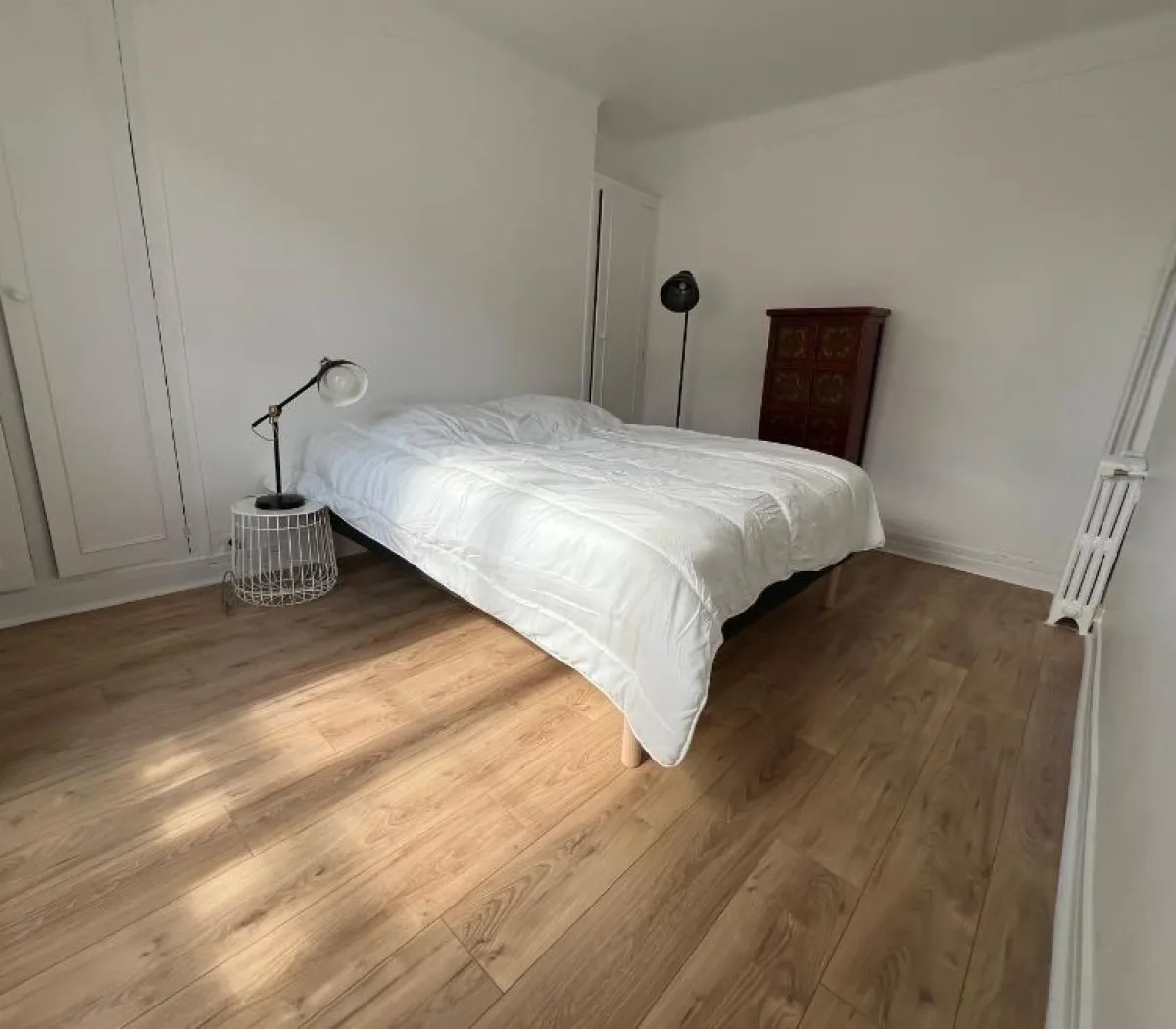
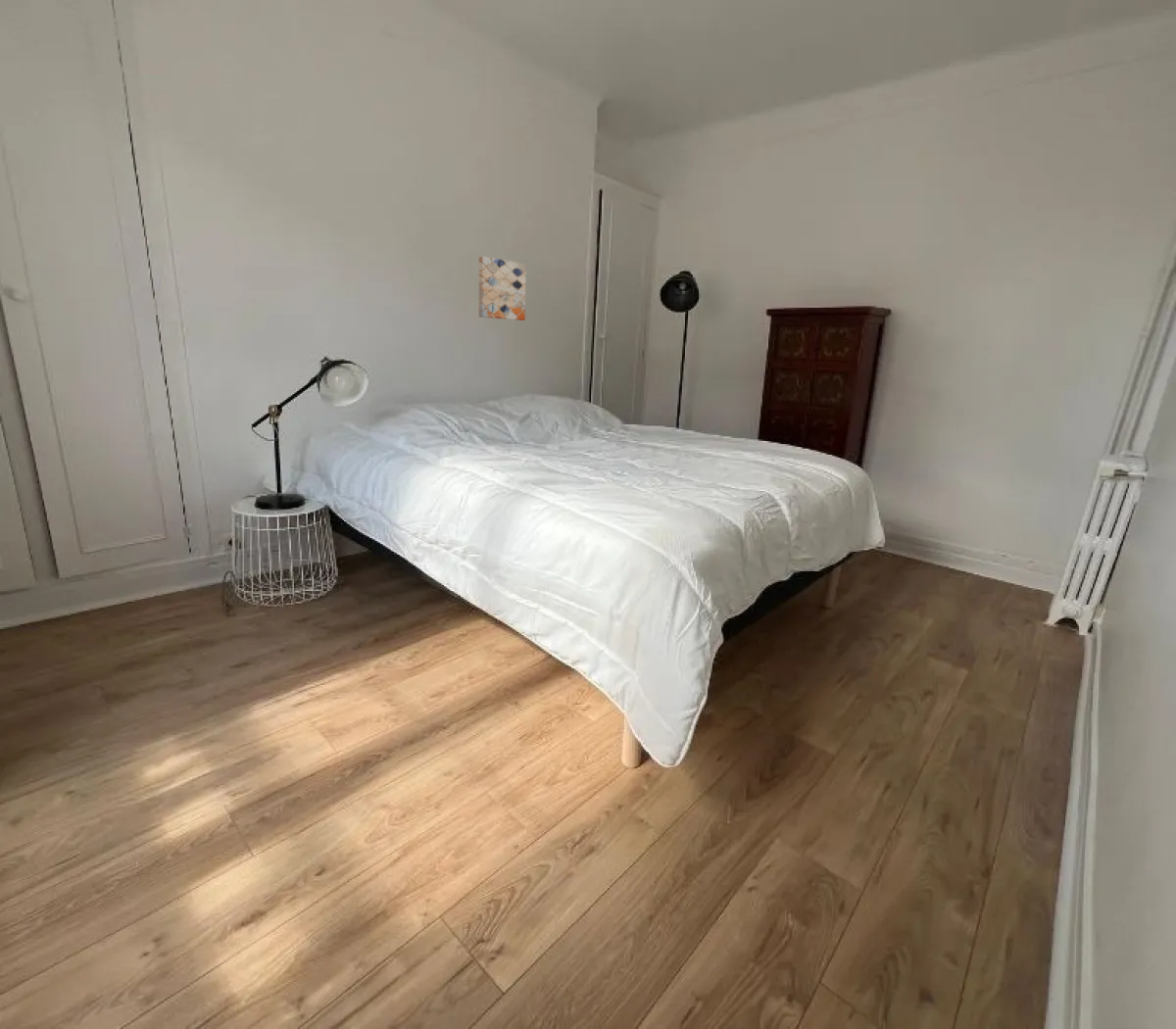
+ wall art (503, 289)
